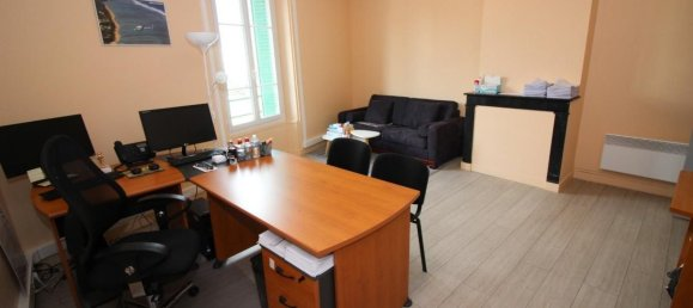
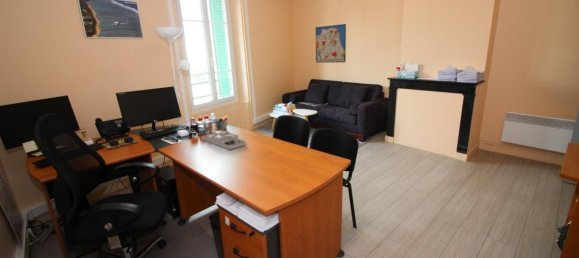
+ wall art (330, 44)
+ desk organizer (223, 137)
